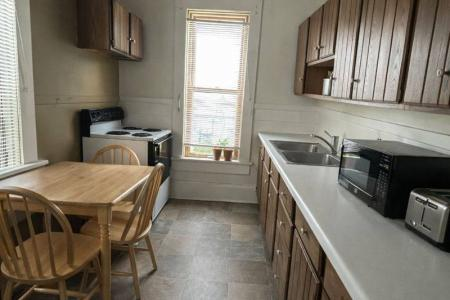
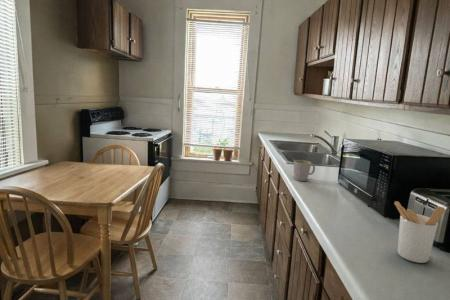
+ mug (304, 170)
+ utensil holder (412, 229)
